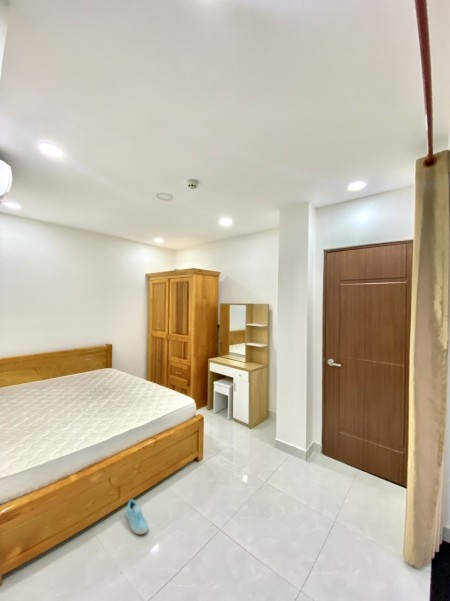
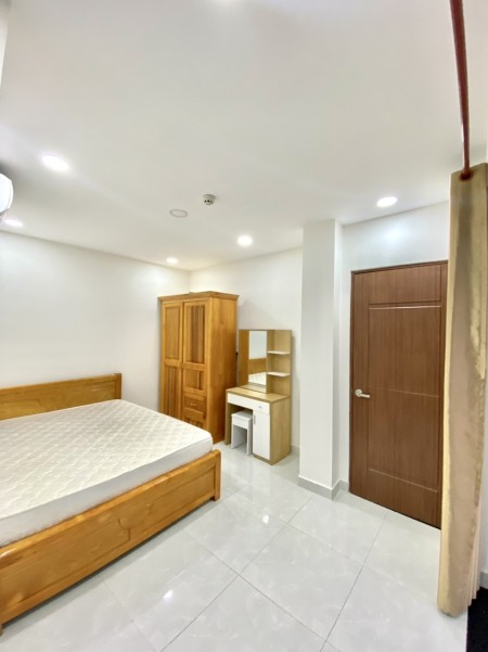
- sneaker (136, 515)
